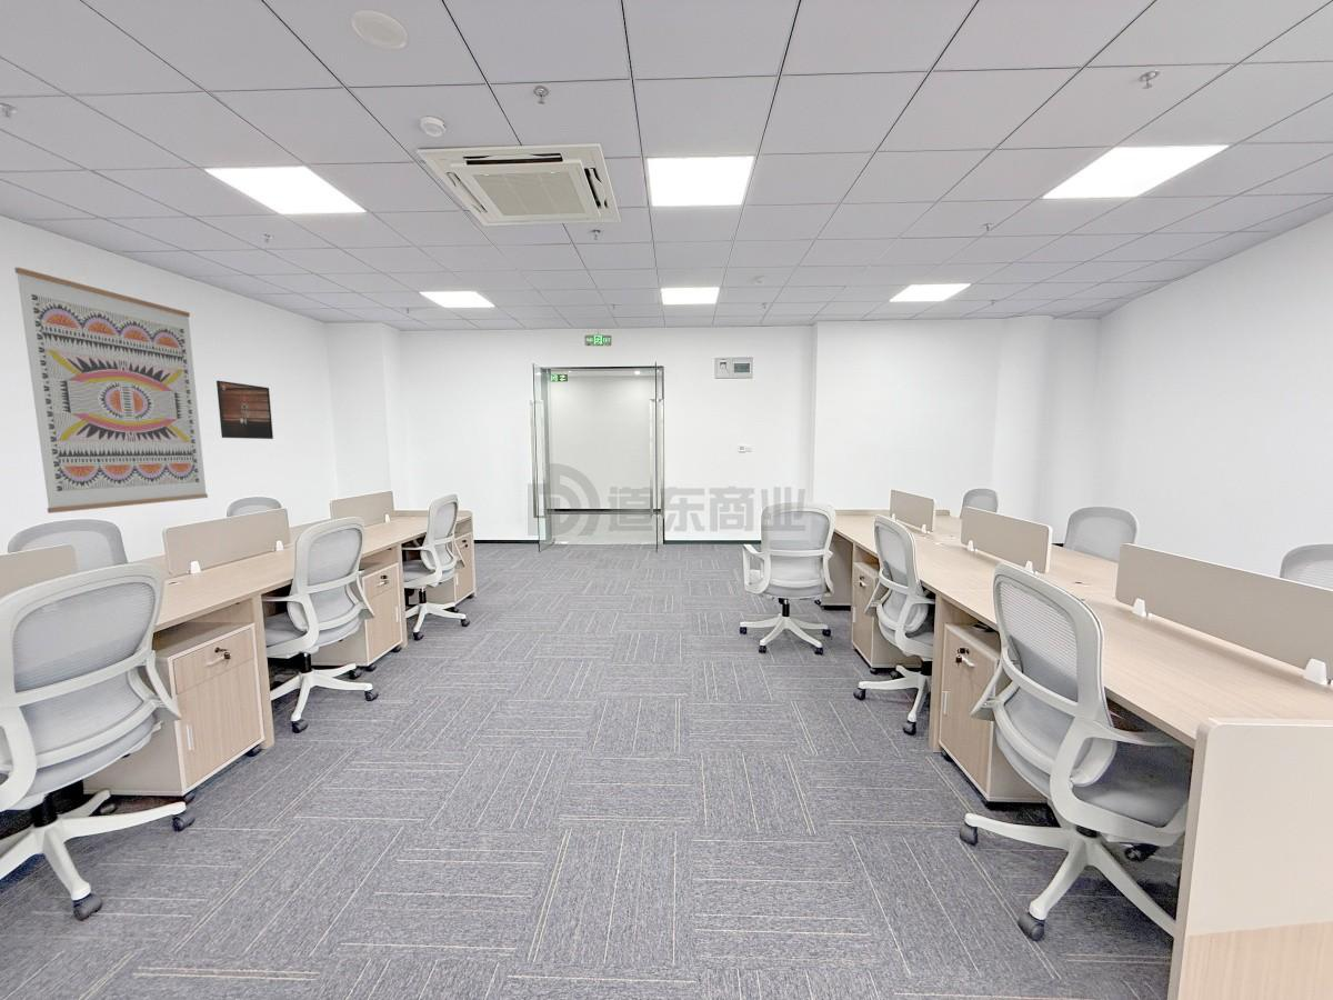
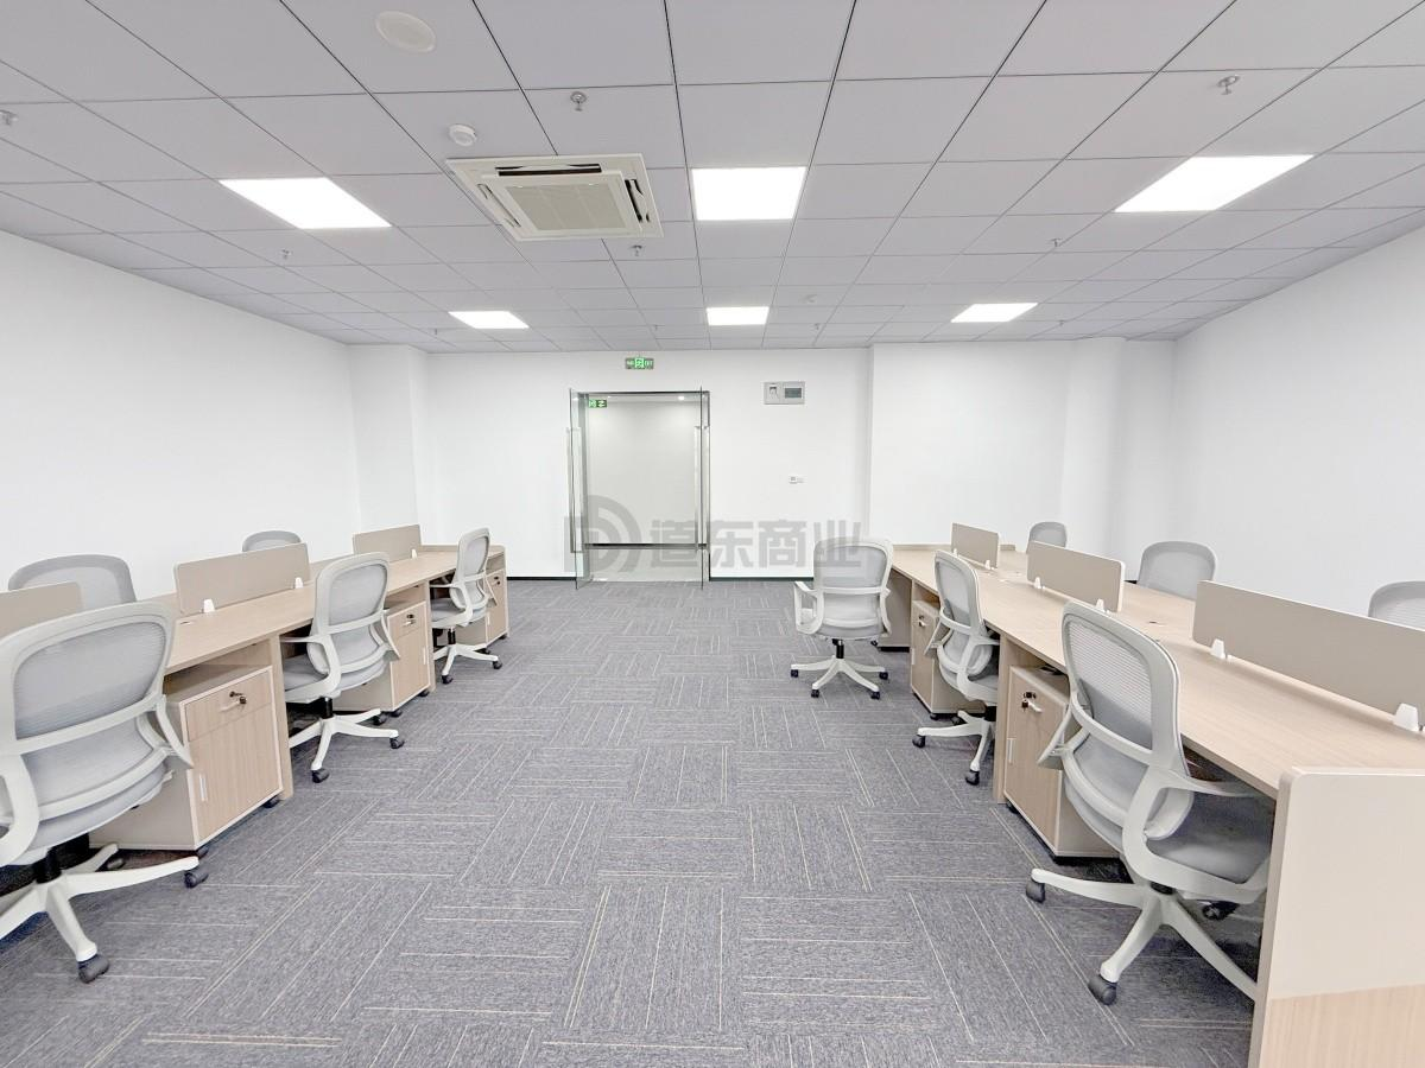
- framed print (245, 411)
- wall art (127, 401)
